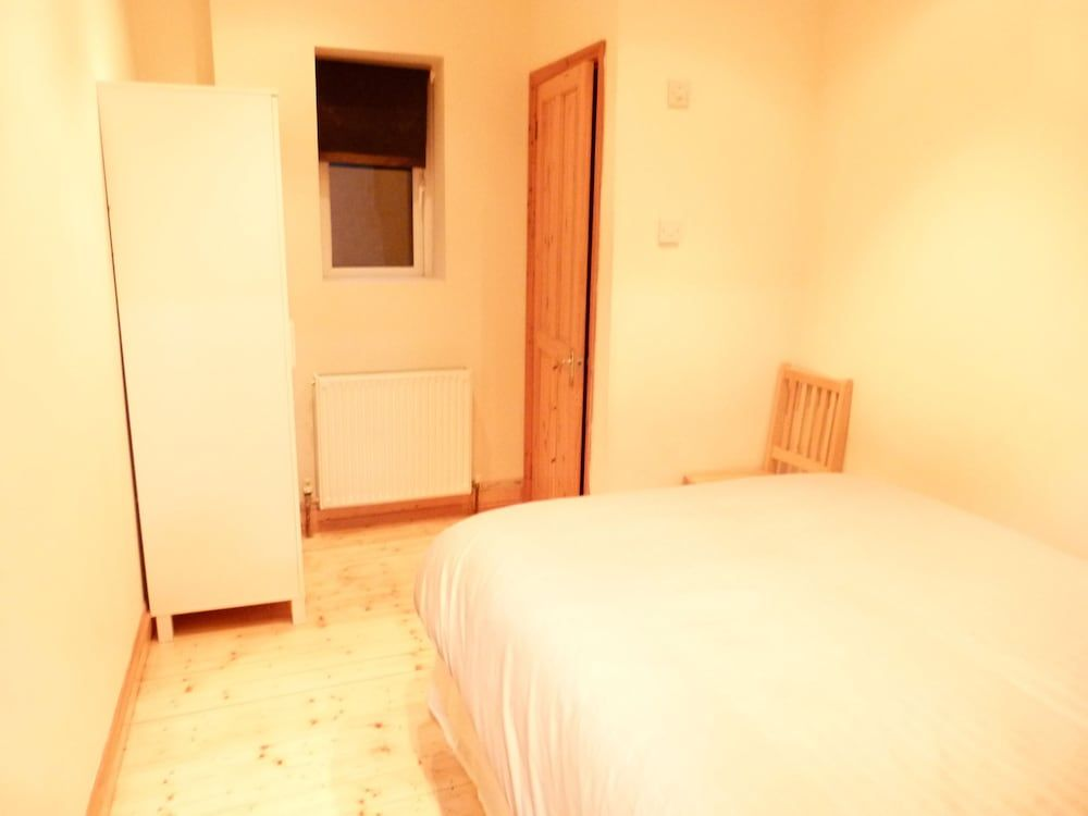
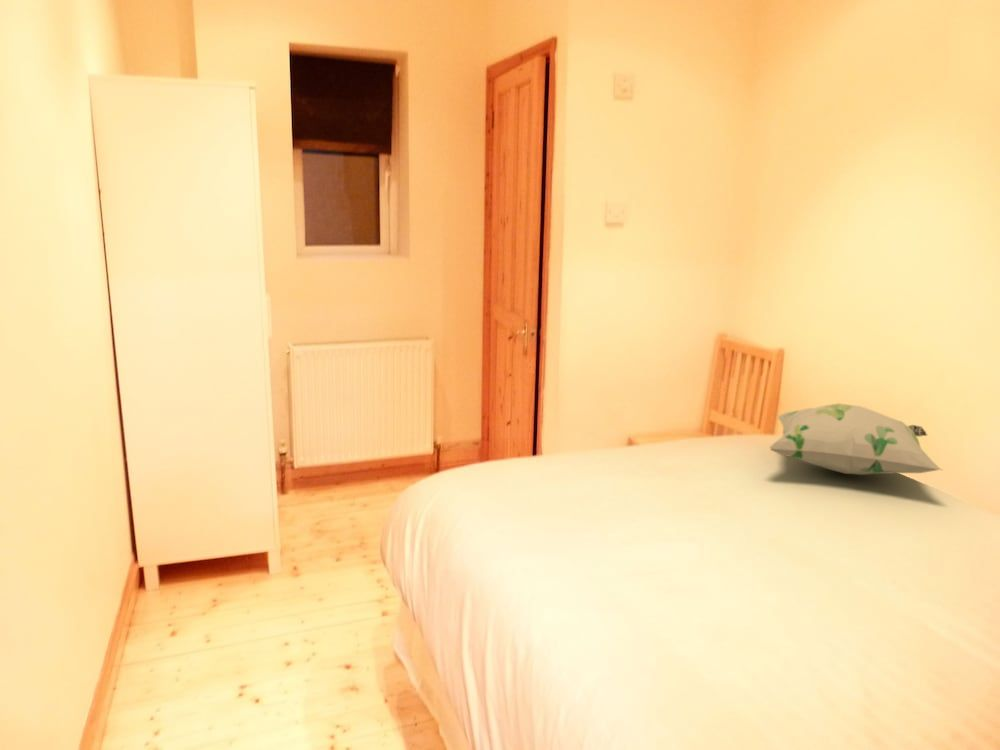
+ decorative pillow (851, 438)
